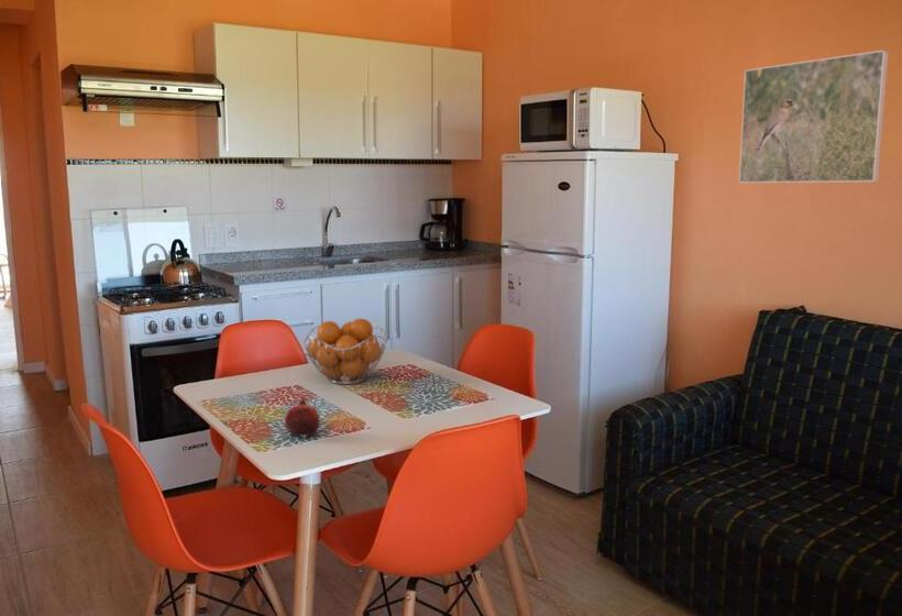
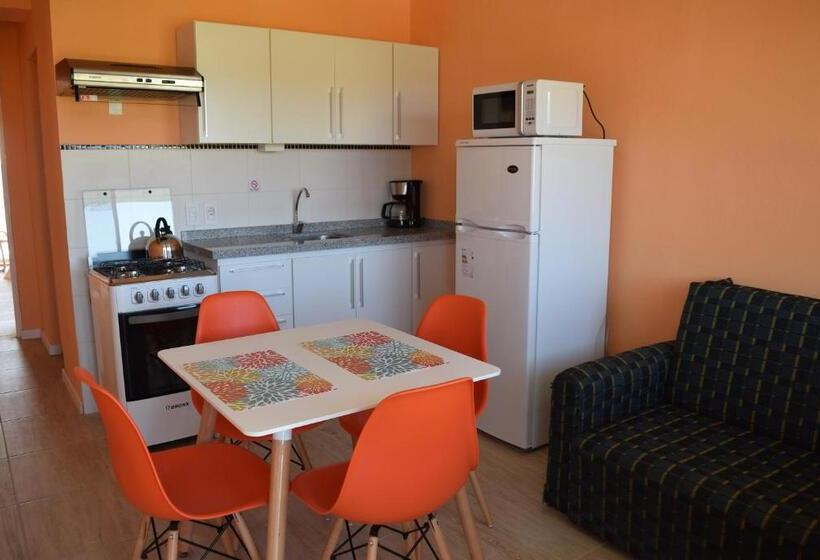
- fruit (301, 416)
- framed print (807, 122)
- fruit basket (345, 349)
